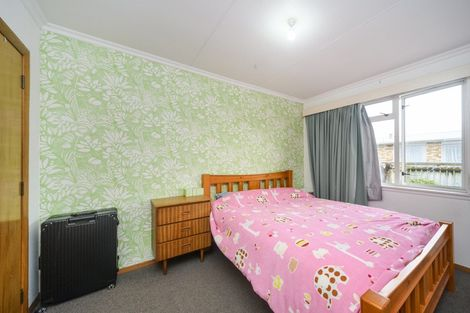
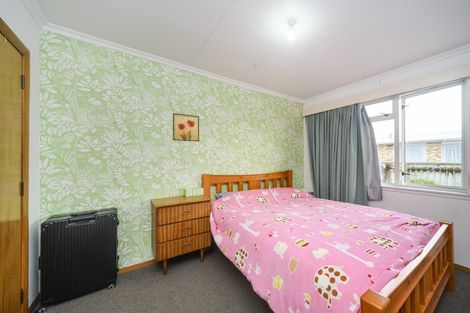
+ wall art (186, 127)
